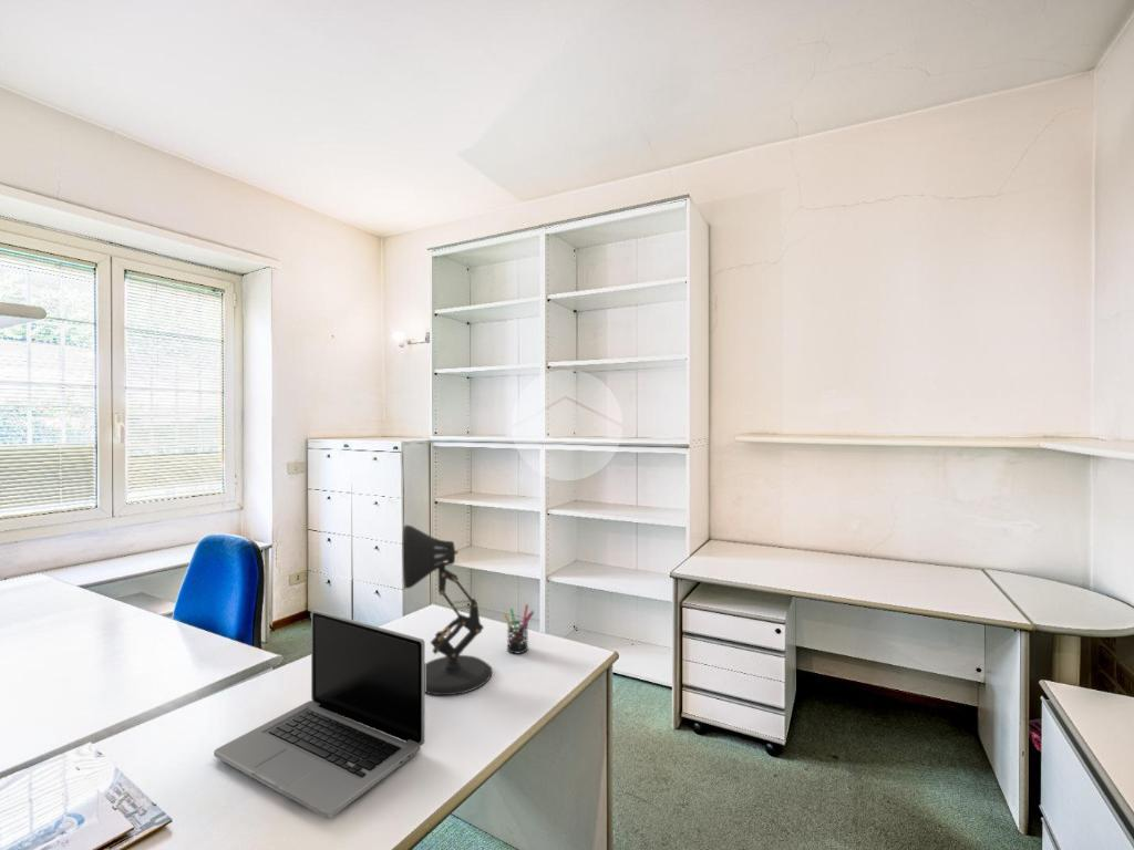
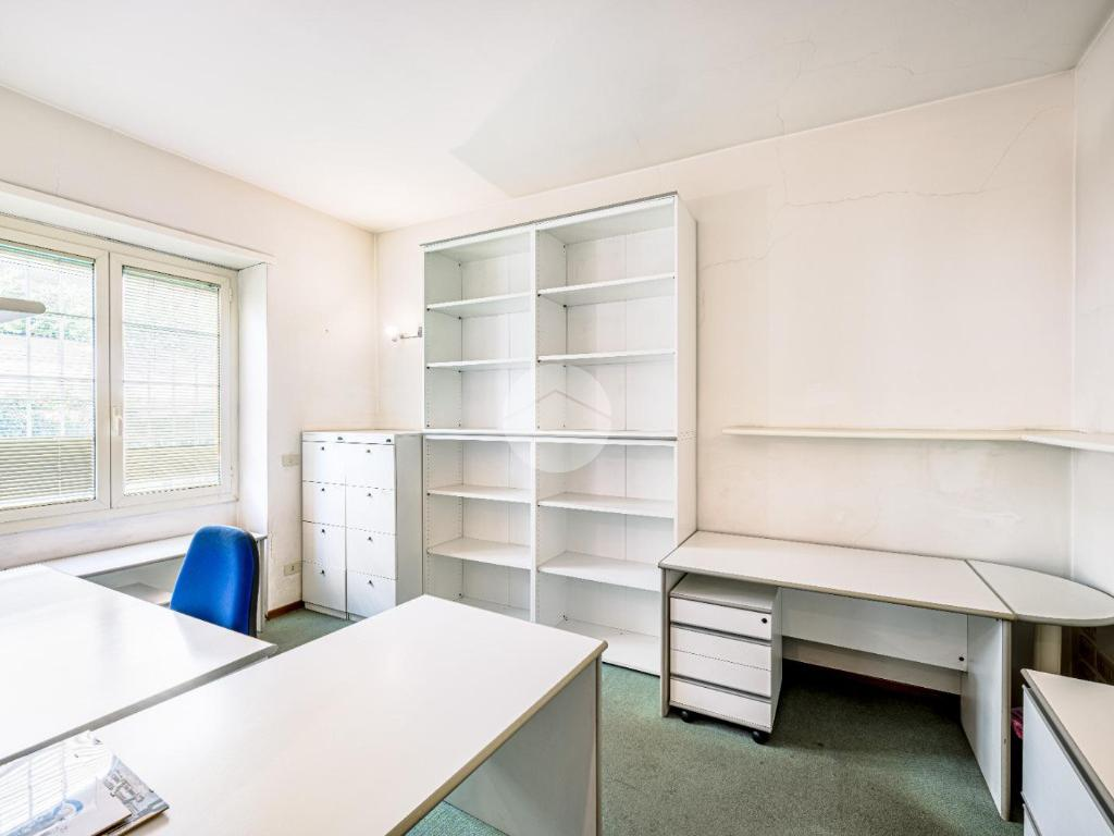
- desk lamp (449, 599)
- pen holder (517, 626)
- laptop (320, 697)
